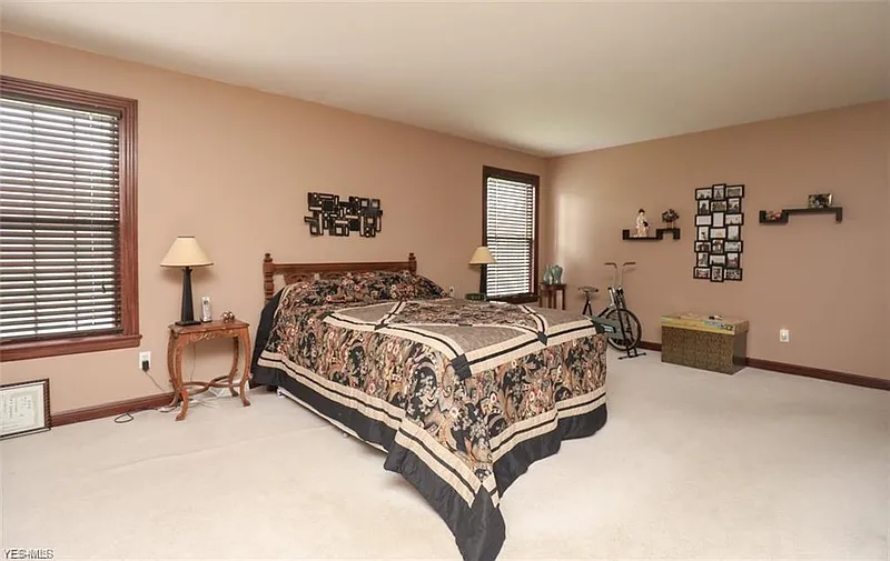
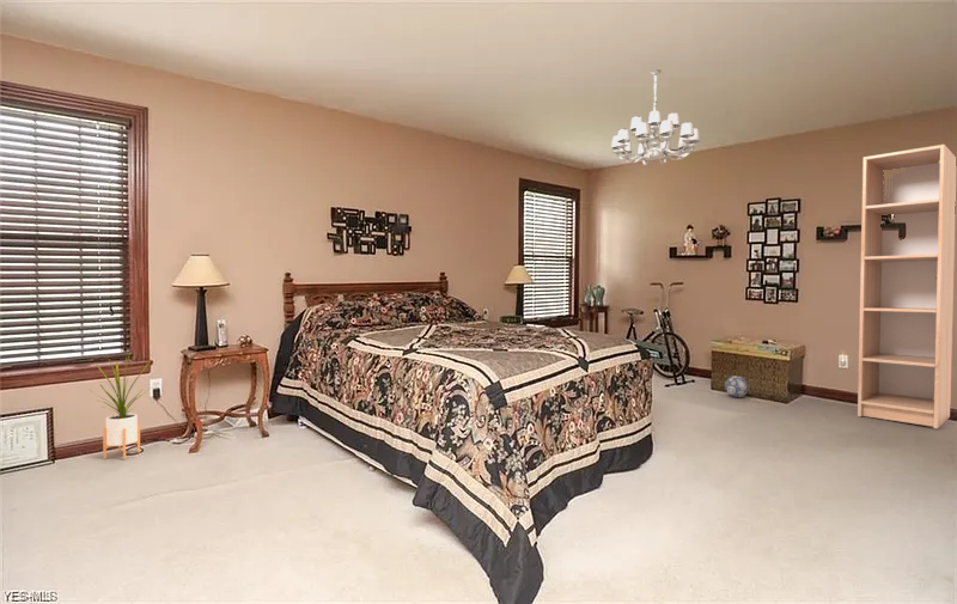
+ house plant (122, 403)
+ chandelier (654, 115)
+ cabinet (907, 287)
+ decorative ball (736, 386)
